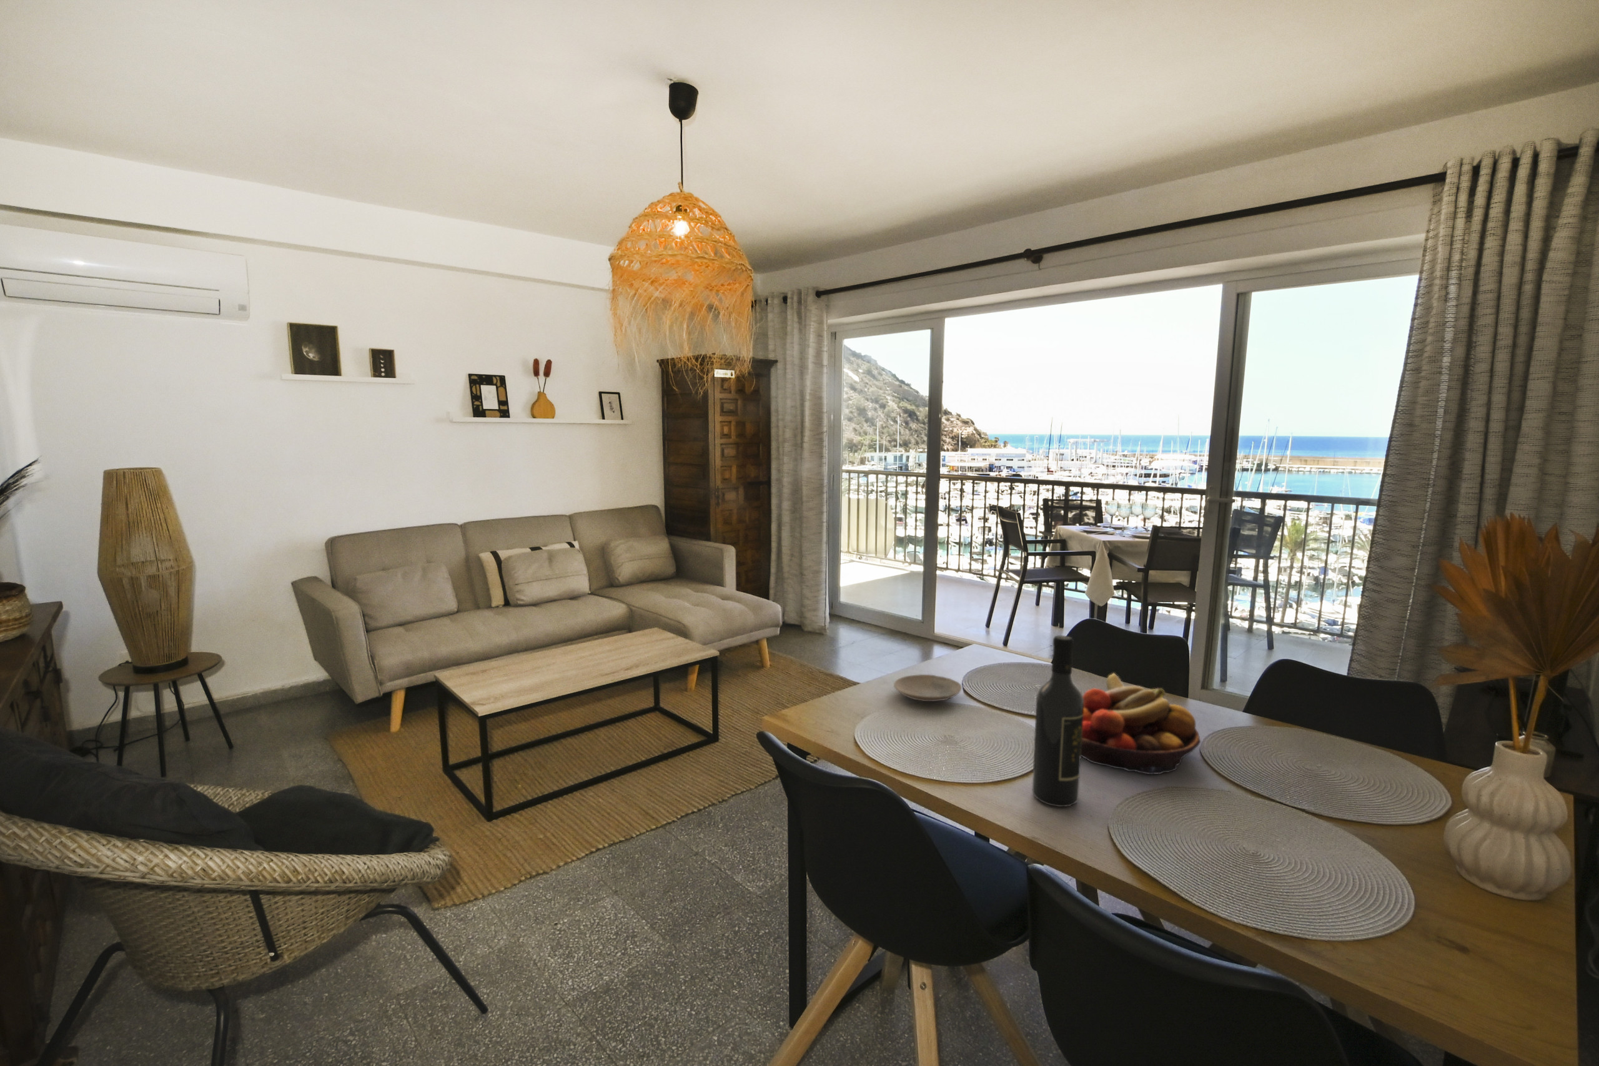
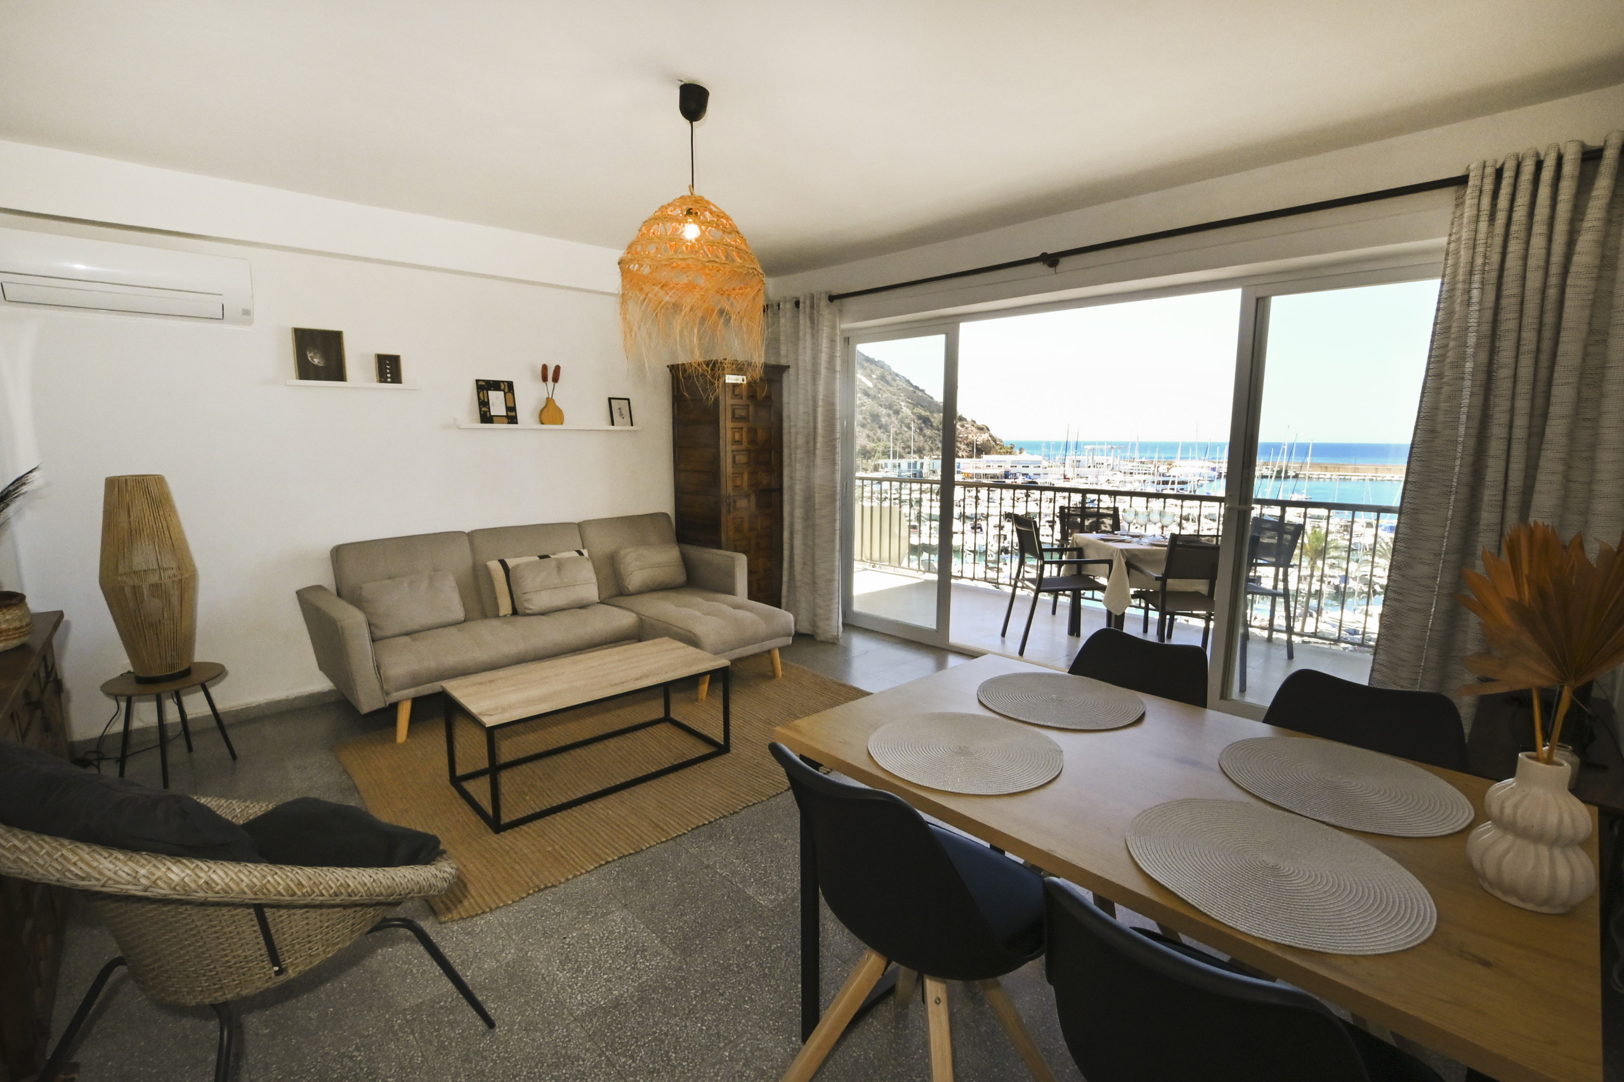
- wine bottle (1059, 719)
- fruit bowl (1121, 717)
- plate (927, 690)
